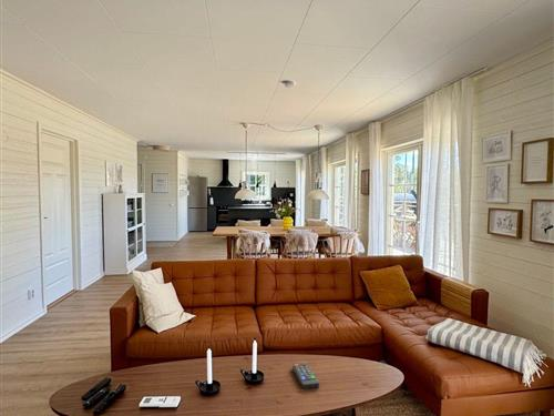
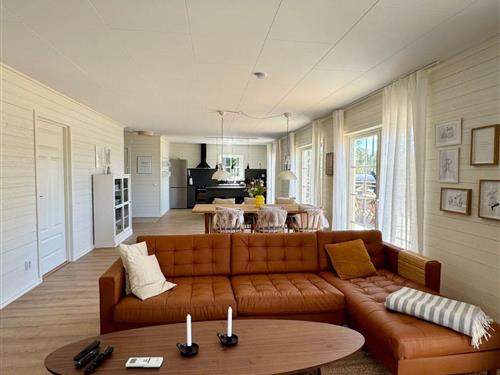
- remote control (305, 375)
